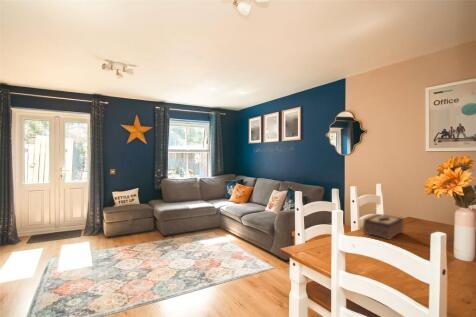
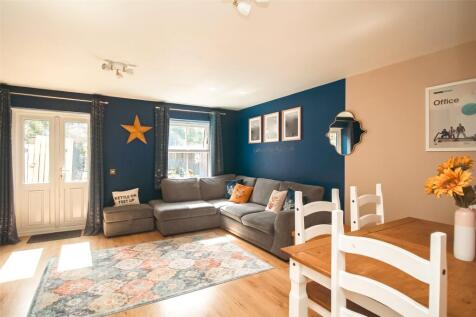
- tissue box (383, 225)
